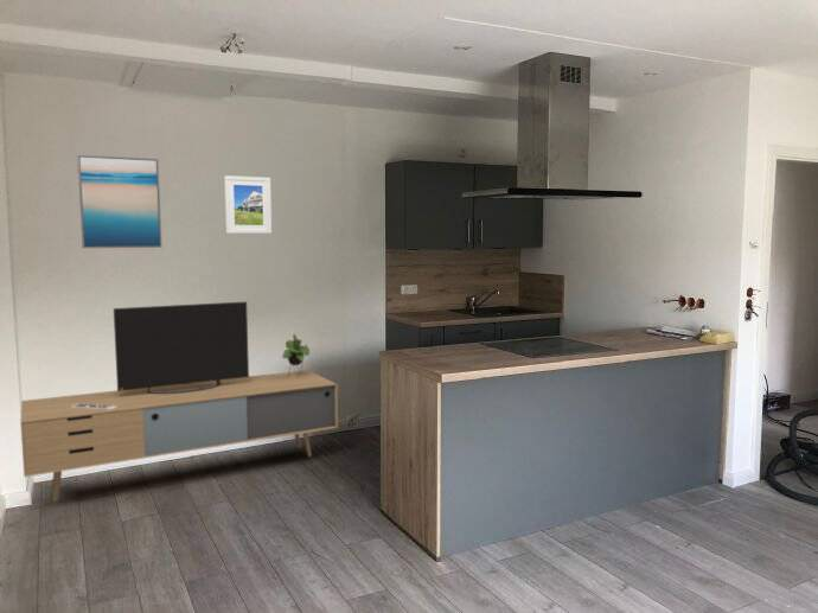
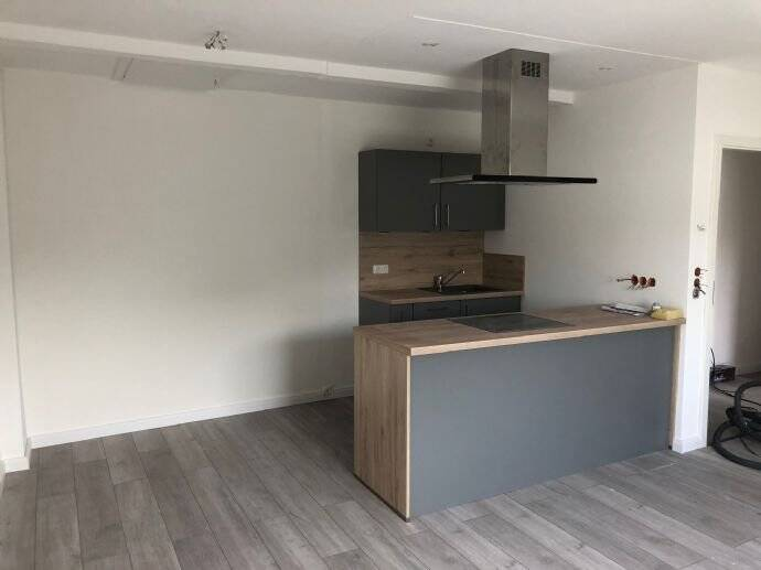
- wall art (120, 203)
- media console (186, 389)
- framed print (248, 205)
